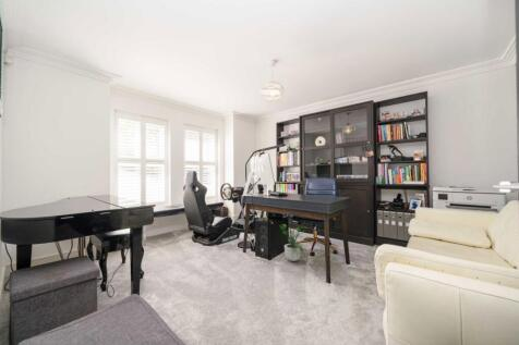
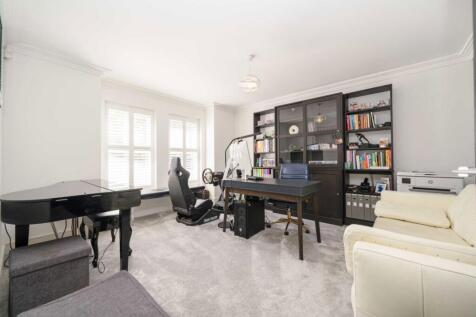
- potted plant (294, 235)
